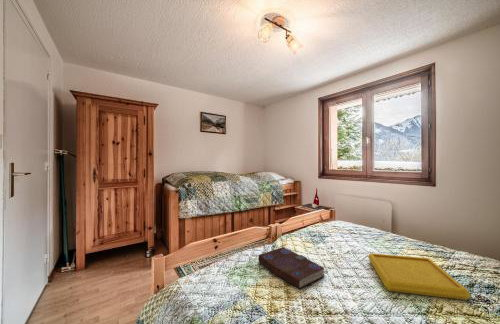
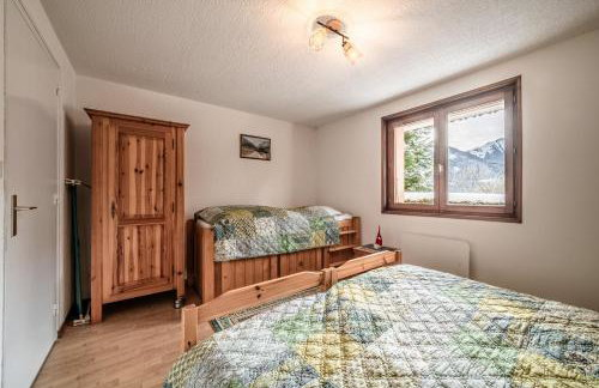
- book (289, 264)
- serving tray (410, 272)
